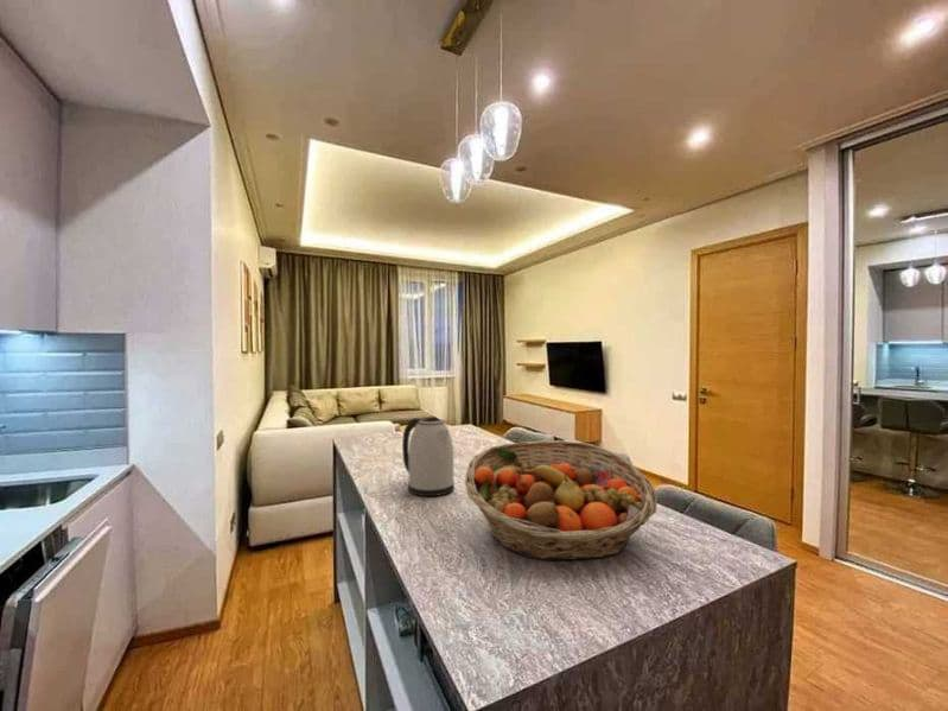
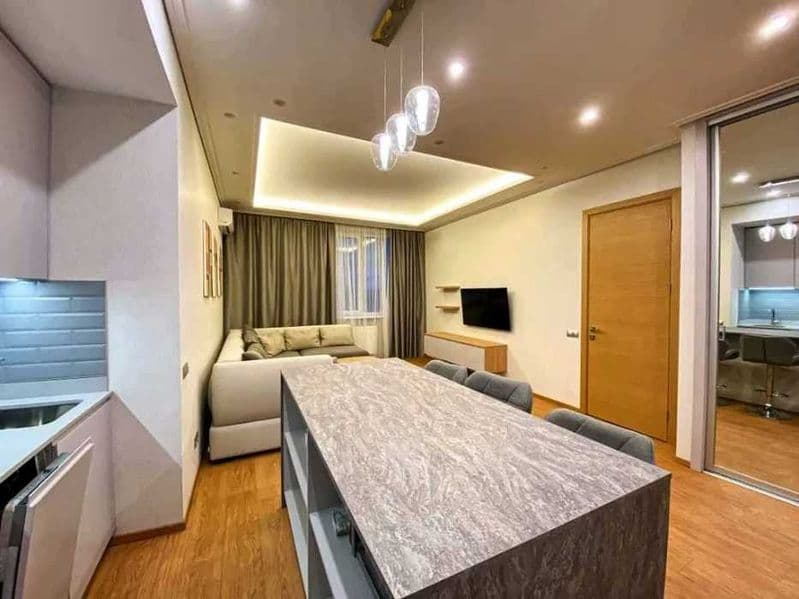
- kettle (425, 451)
- fruit basket (556, 494)
